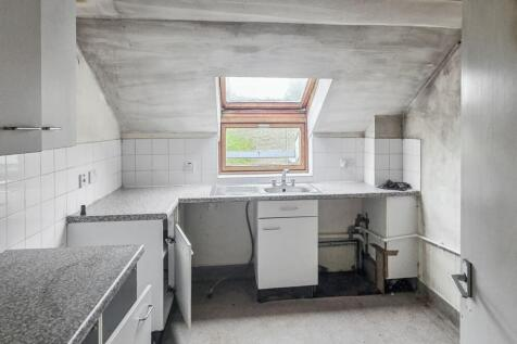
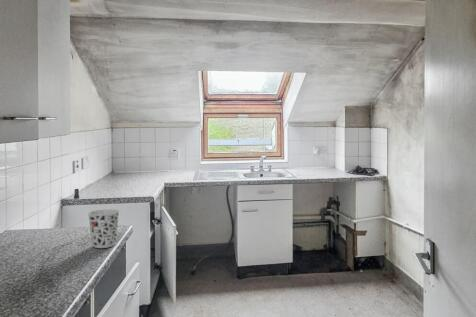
+ cup (104, 228)
